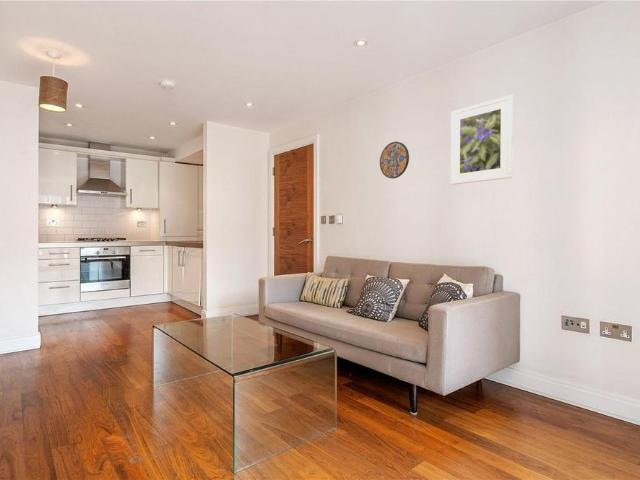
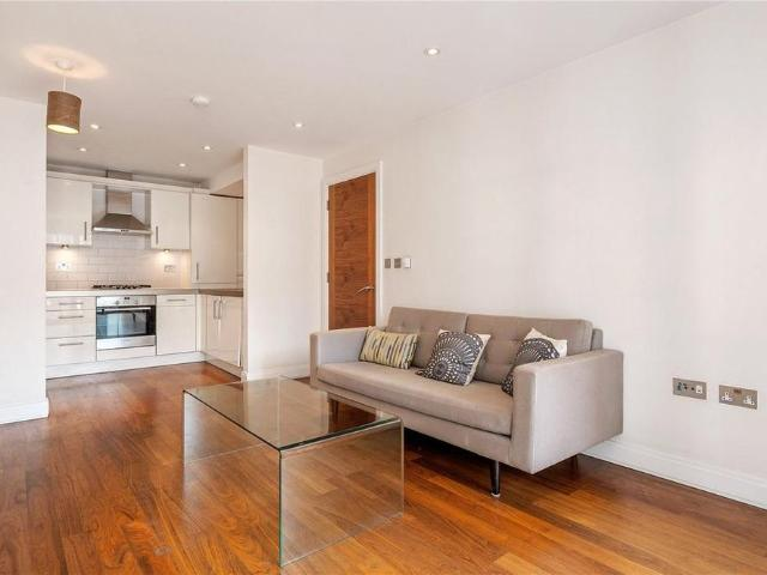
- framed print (479, 142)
- manhole cover (393, 160)
